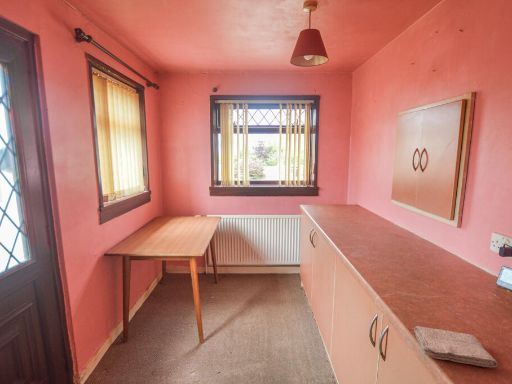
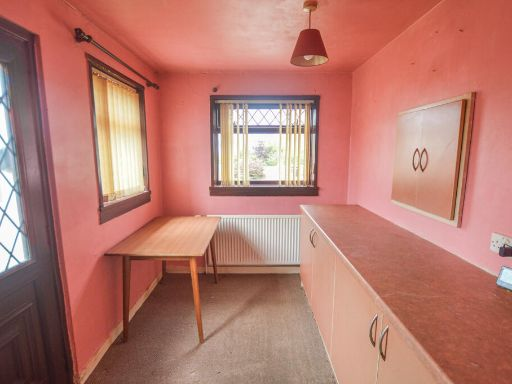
- washcloth (451, 344)
